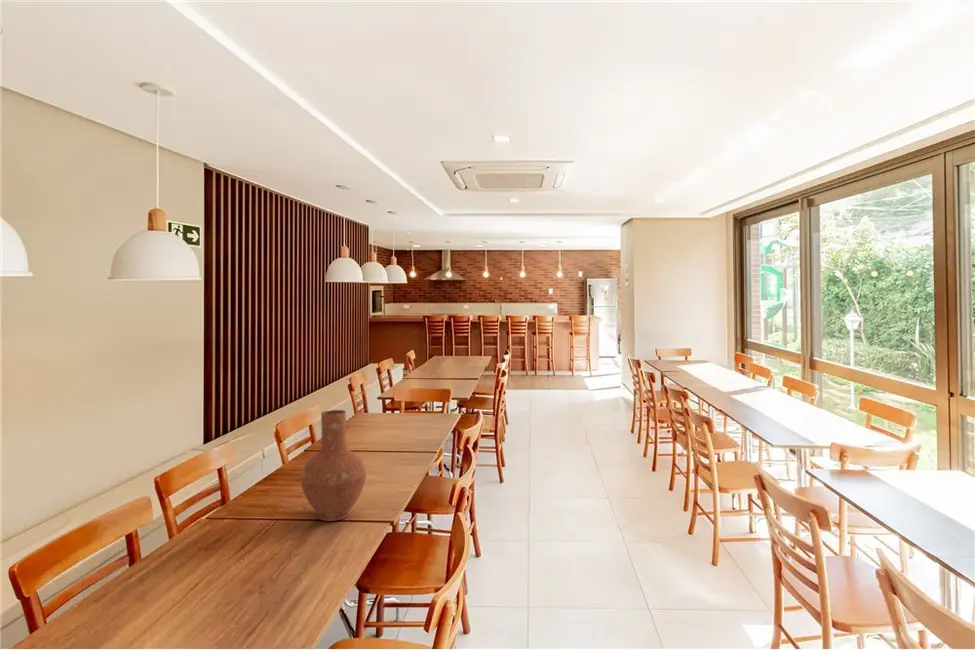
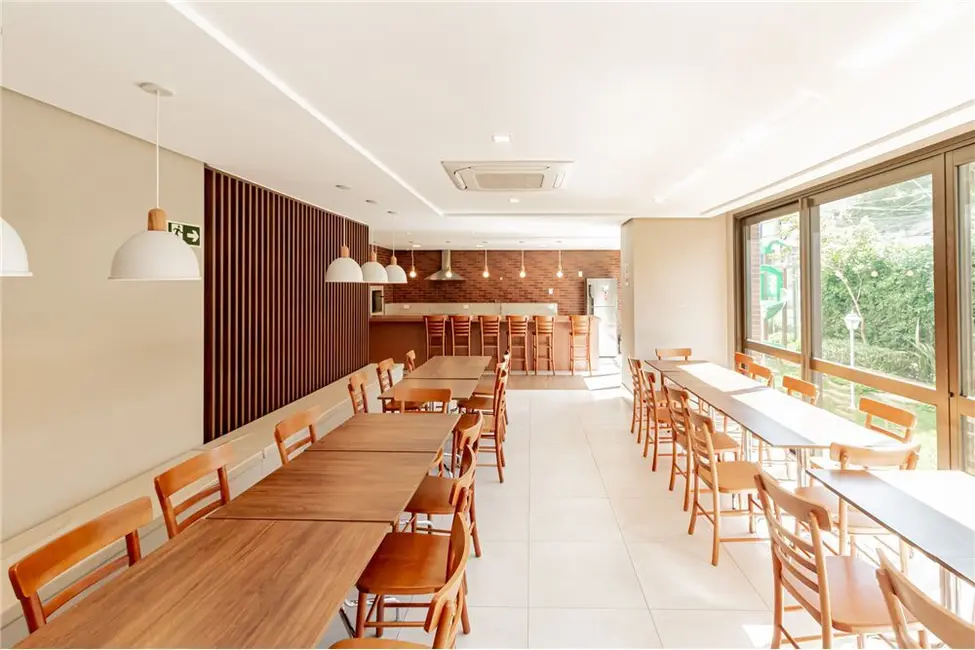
- vase (334, 463)
